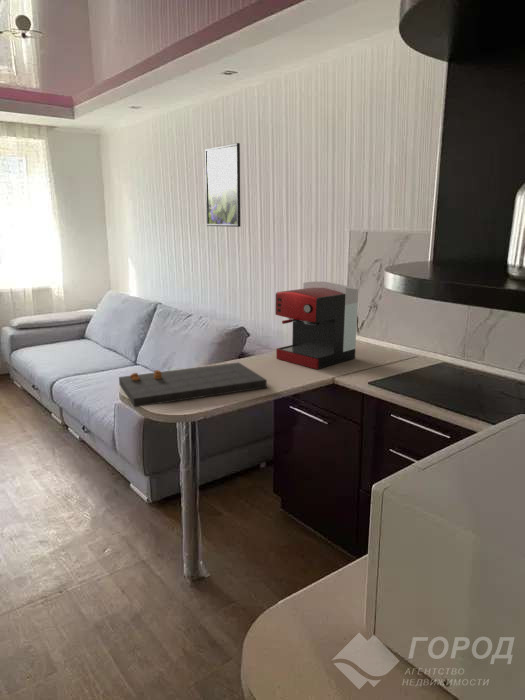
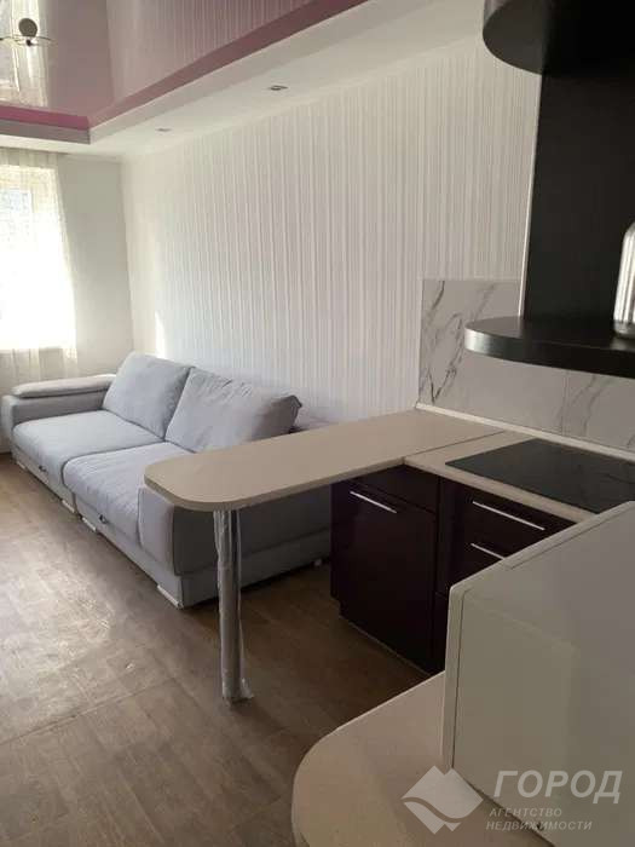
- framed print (222, 187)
- coffee maker (310, 322)
- cutting board (192, 378)
